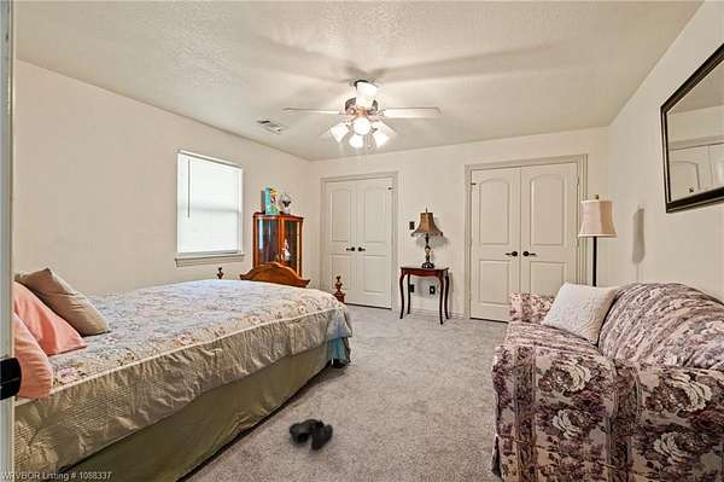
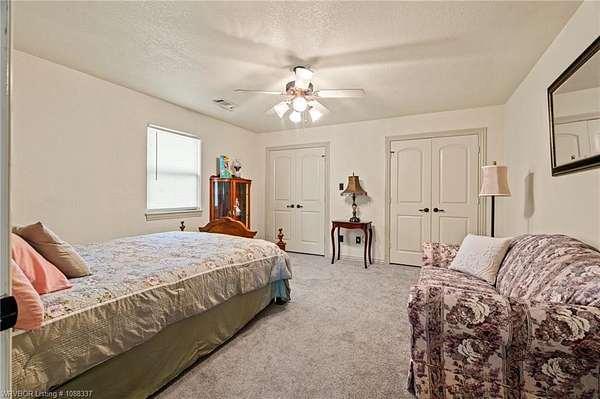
- boots (309, 426)
